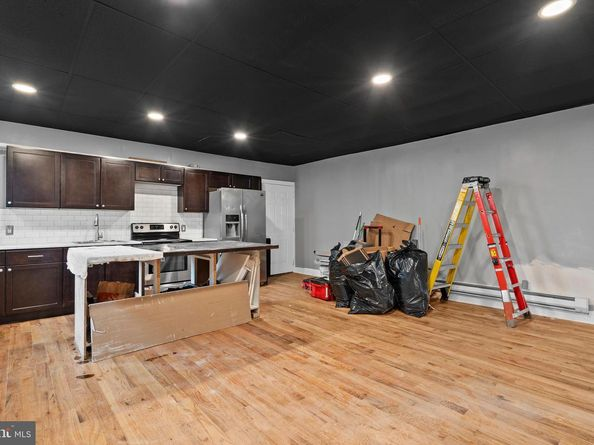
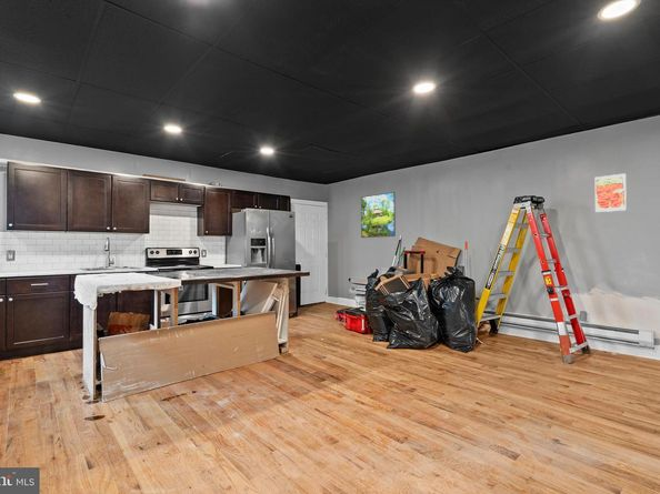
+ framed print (377, 215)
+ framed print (610, 193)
